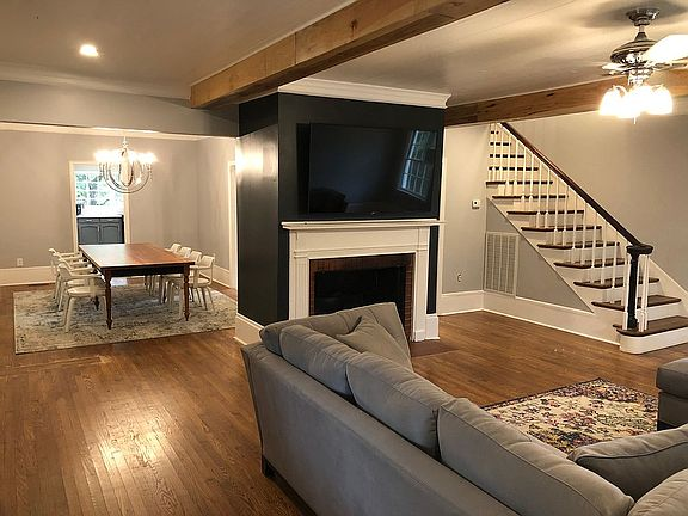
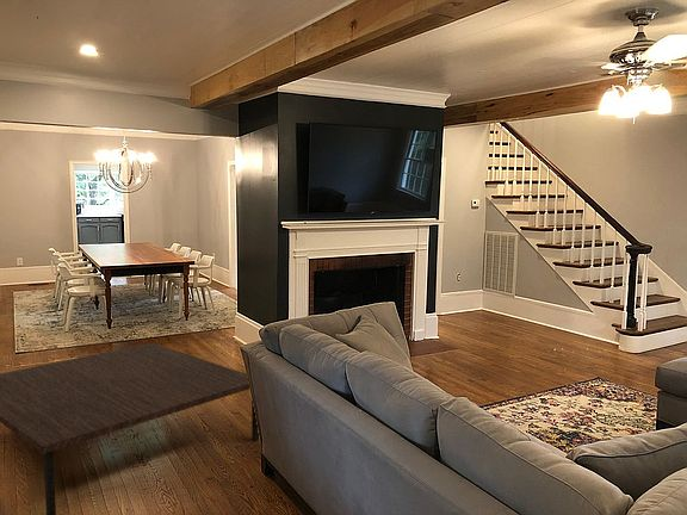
+ coffee table (112, 411)
